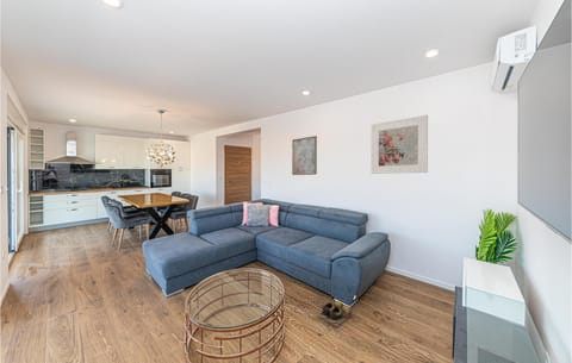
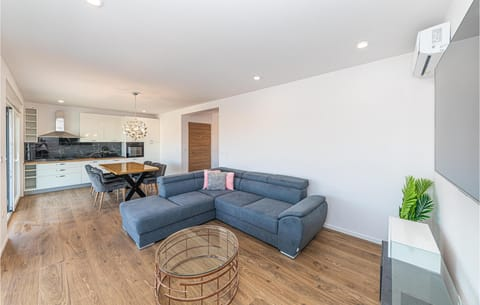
- wall art (303, 156)
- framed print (397, 146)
- shoes (335, 308)
